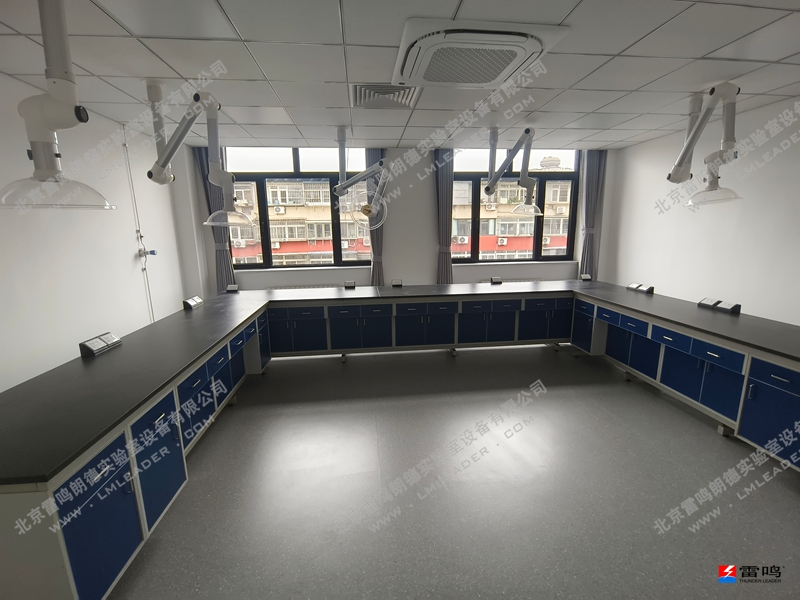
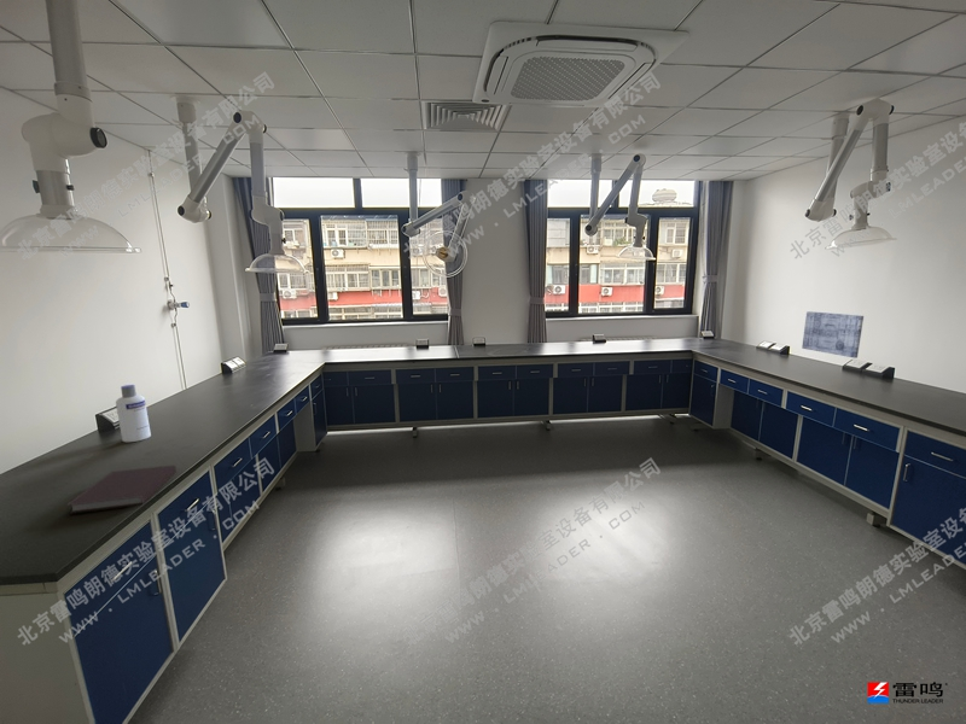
+ screw cap bottle (132, 411)
+ wall art (830, 333)
+ notebook (126, 486)
